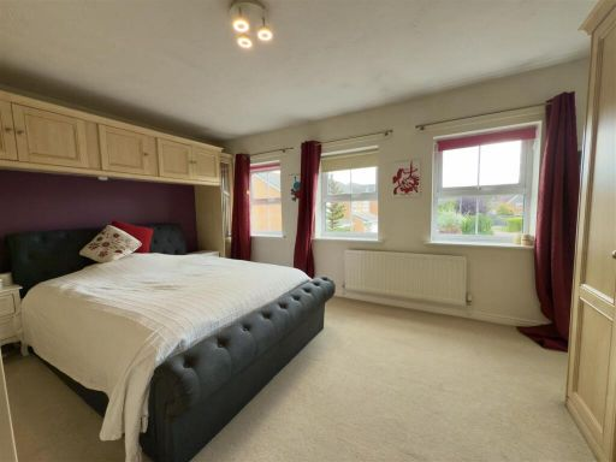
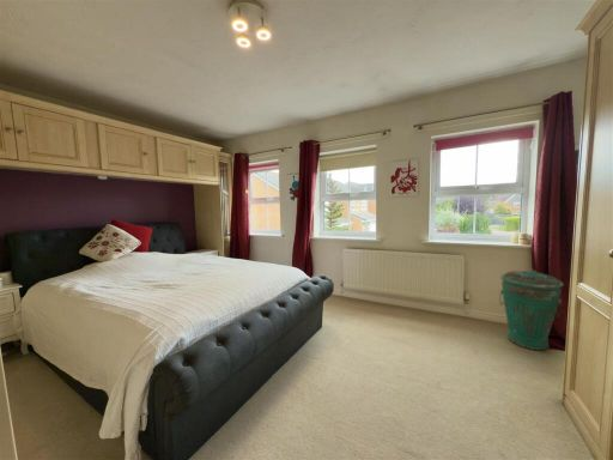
+ trash can (528, 305)
